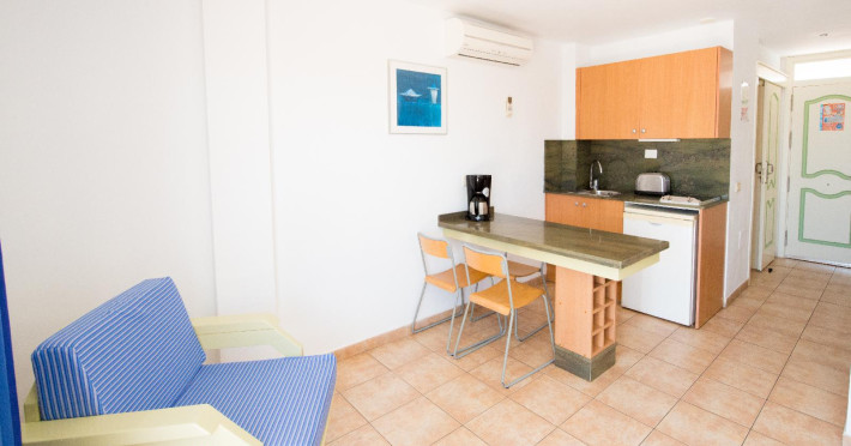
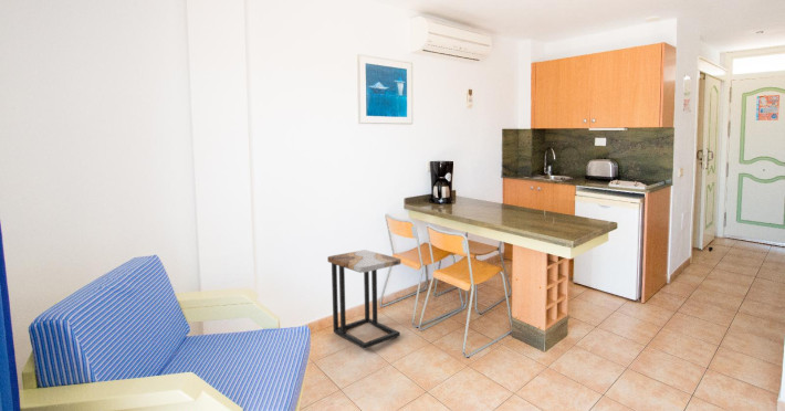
+ side table (365, 296)
